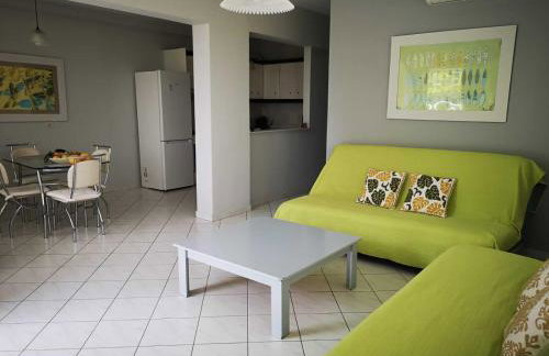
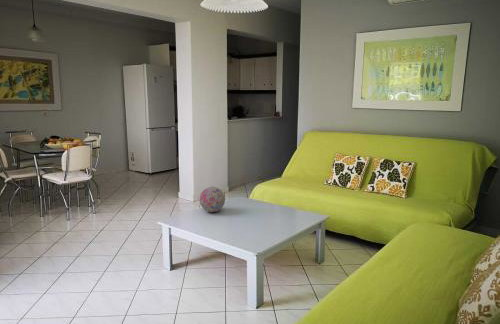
+ decorative ball (212, 199)
